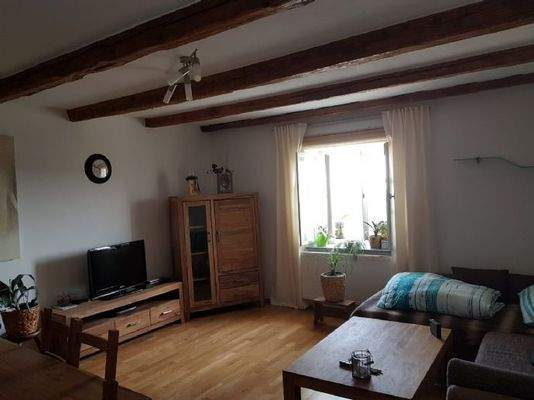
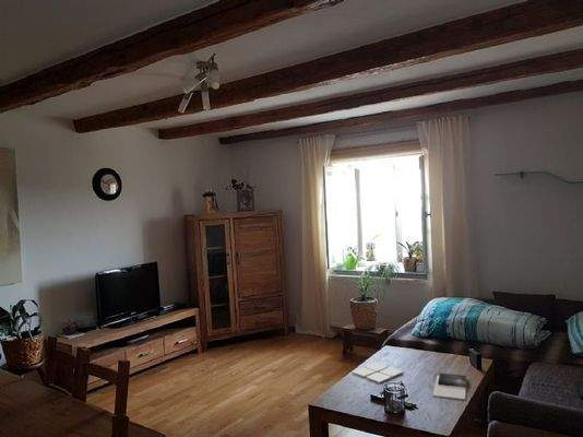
+ book (450, 385)
+ drink coaster (377, 371)
